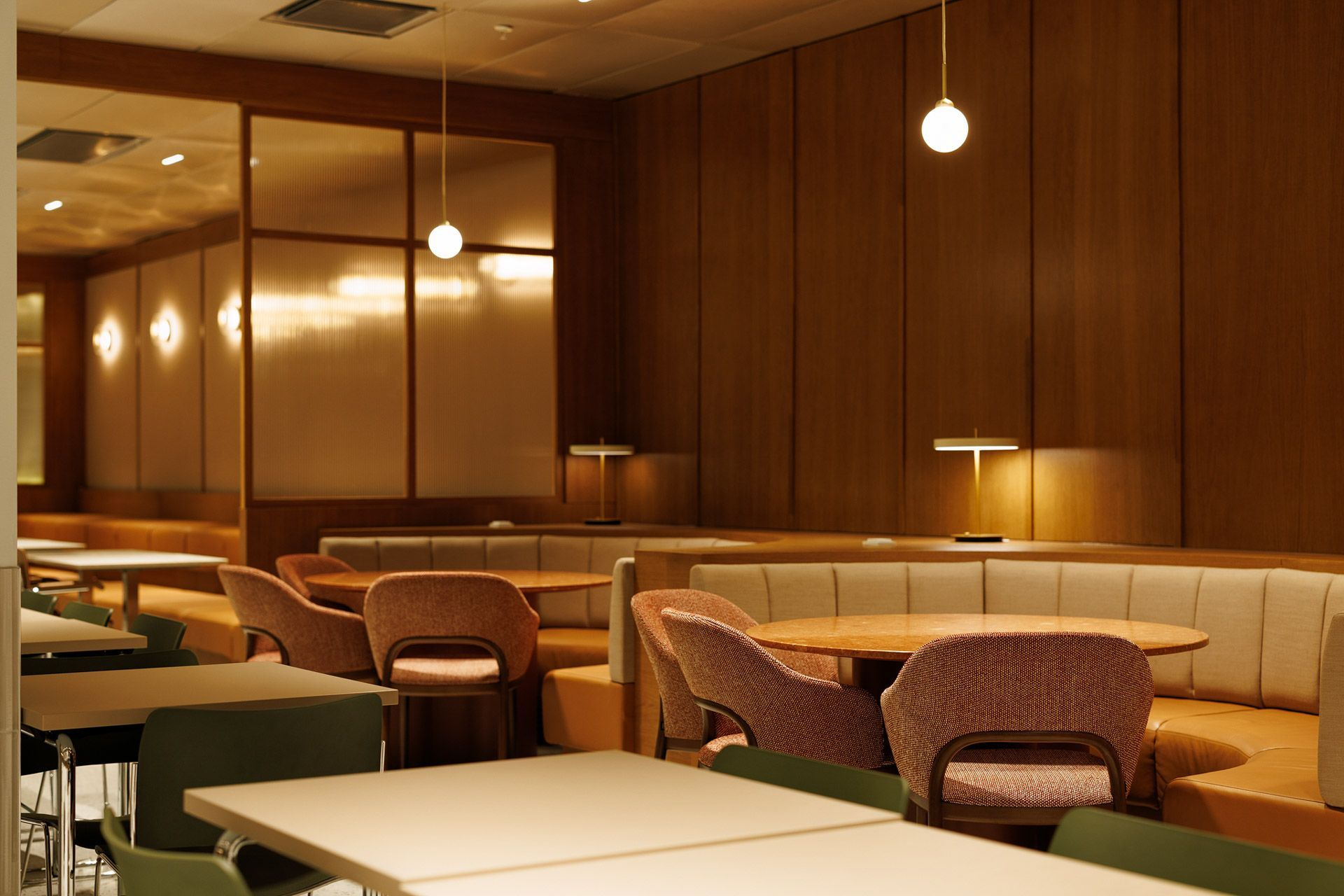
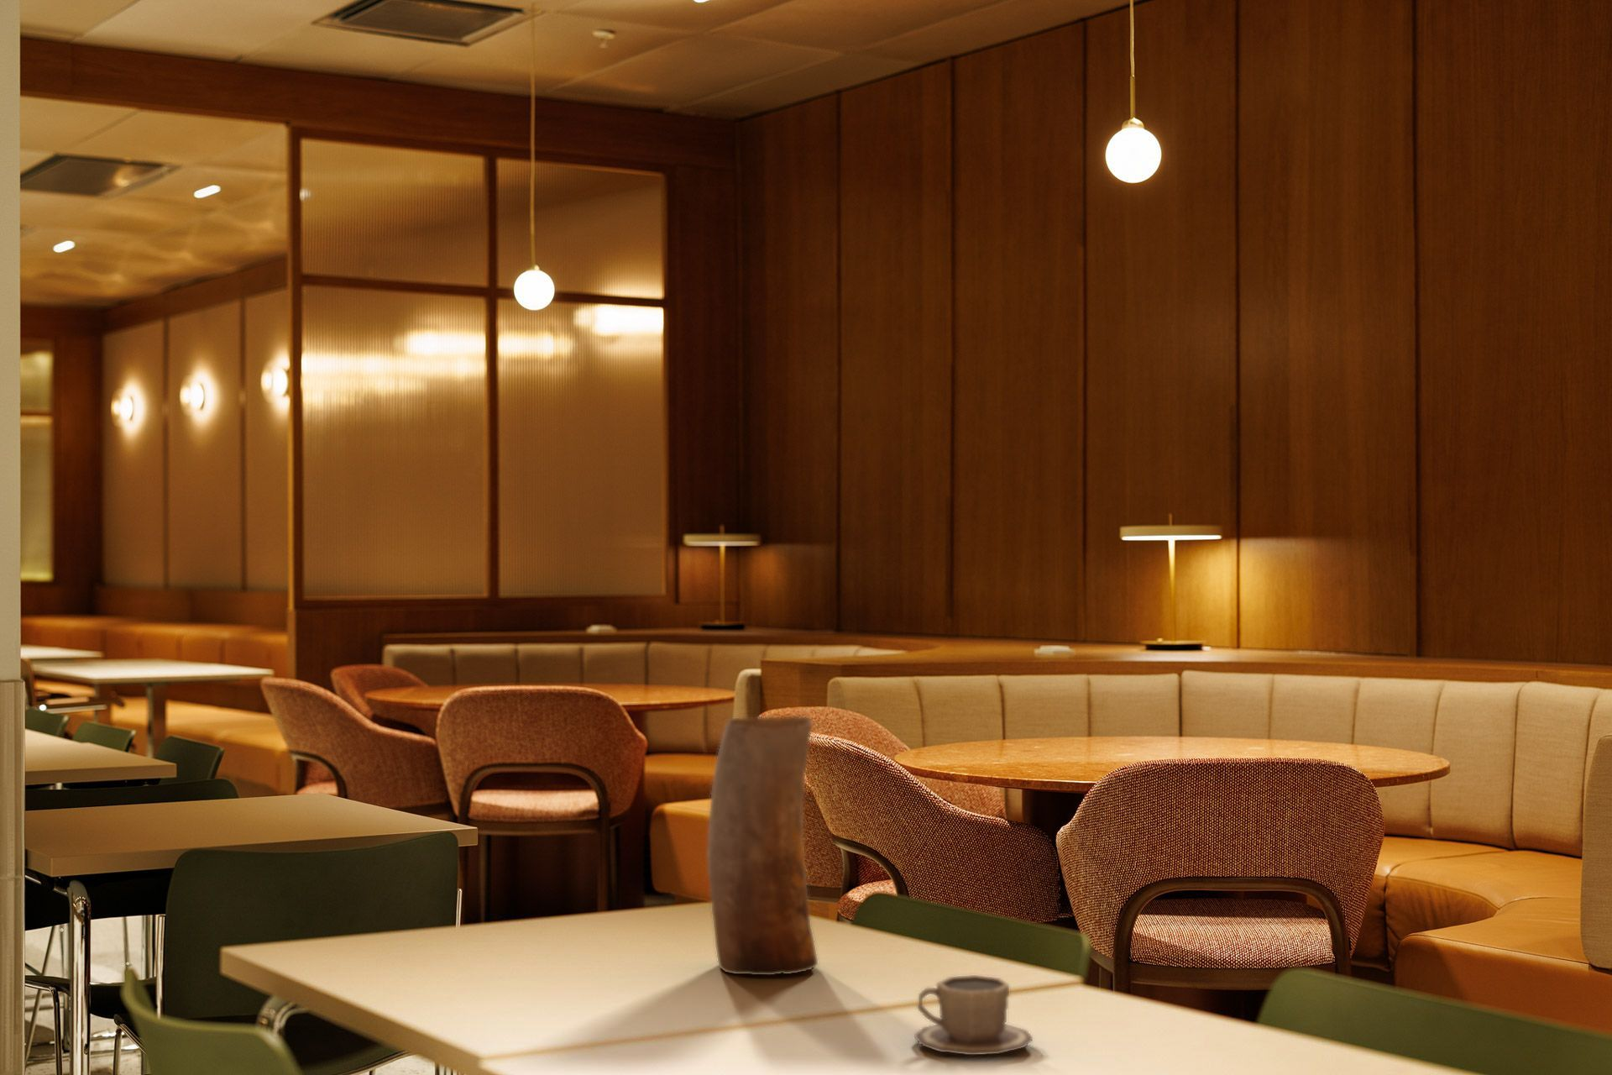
+ vase (763, 843)
+ cup (973, 1013)
